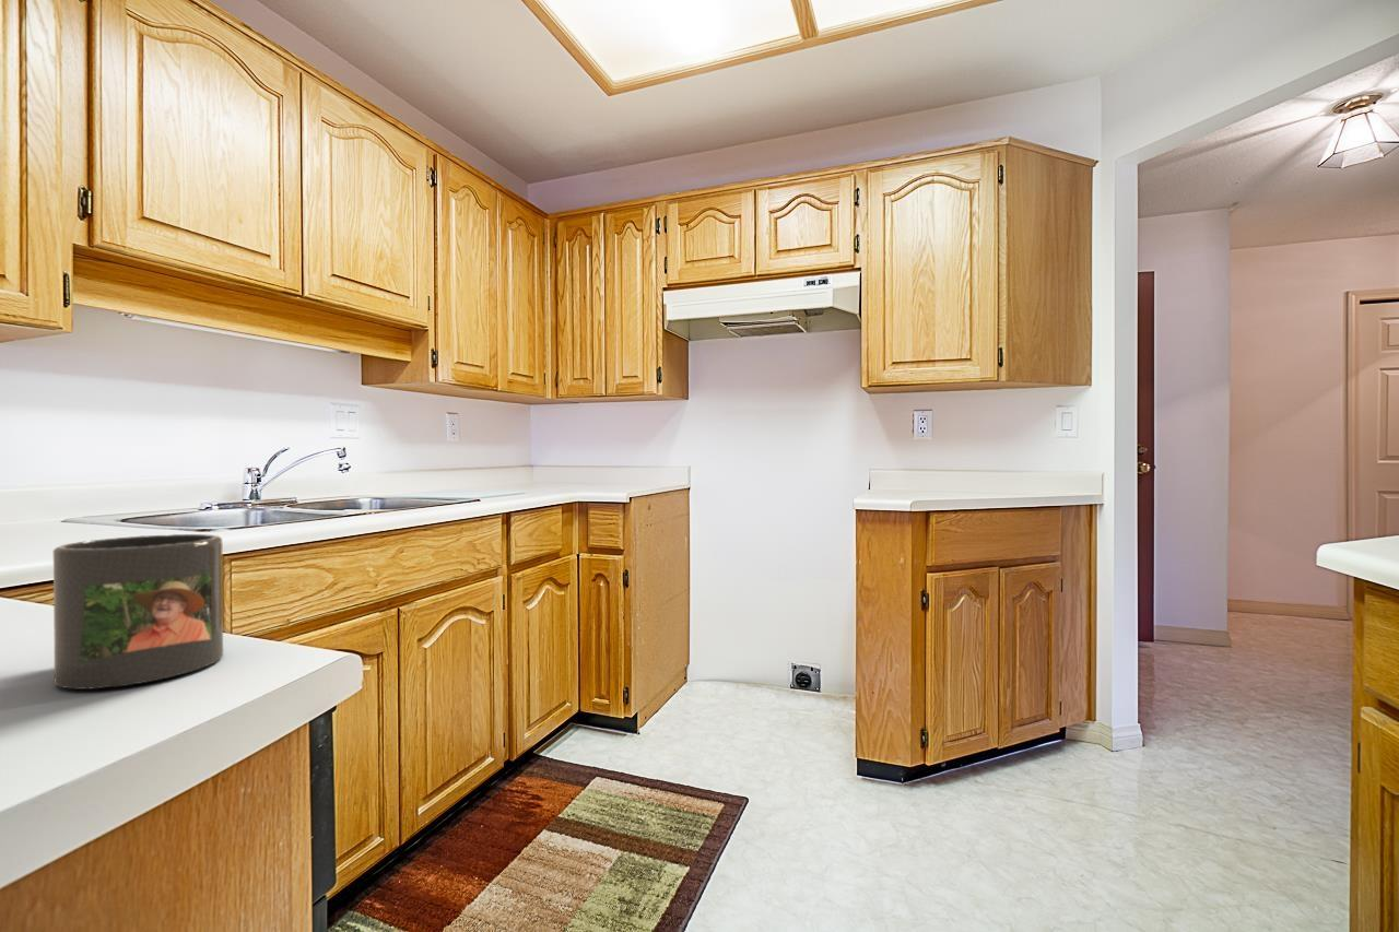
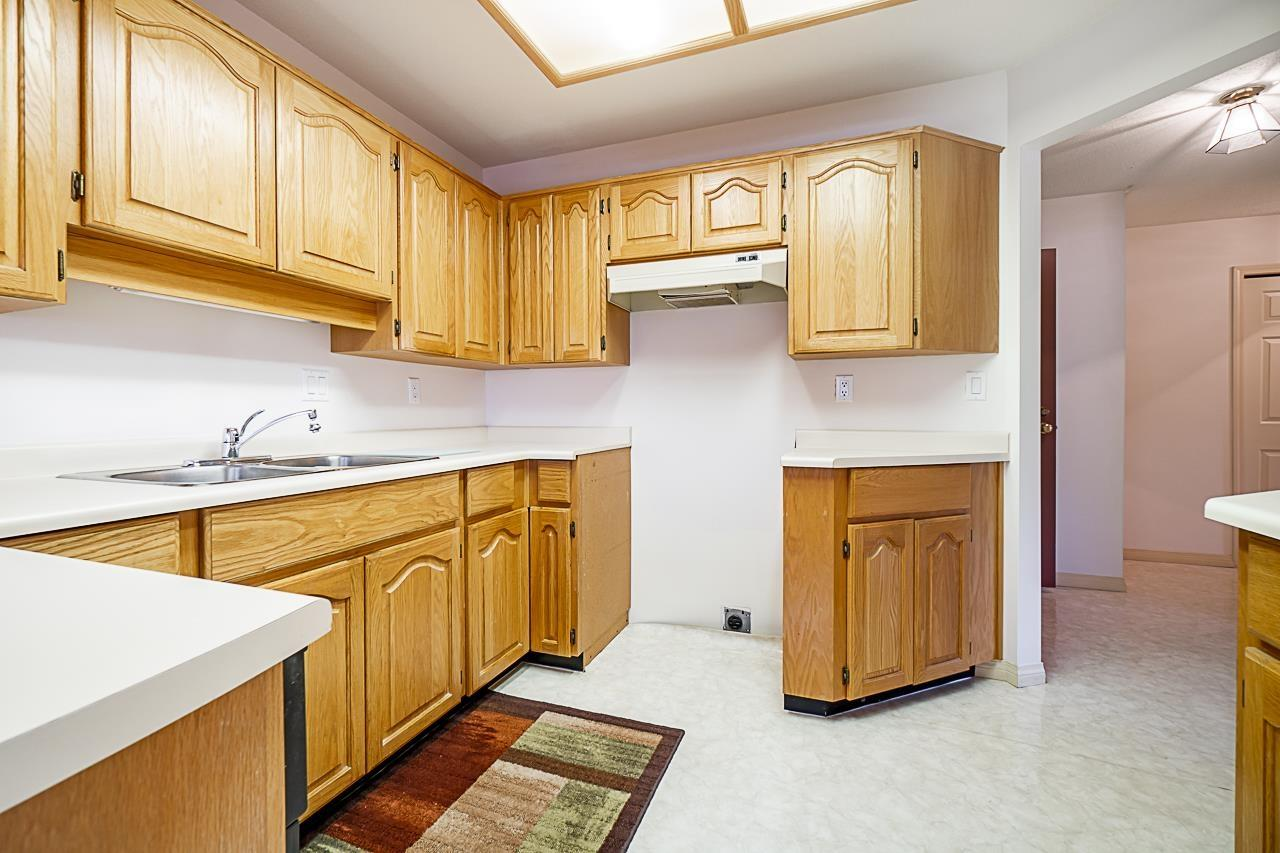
- mug (141, 600)
